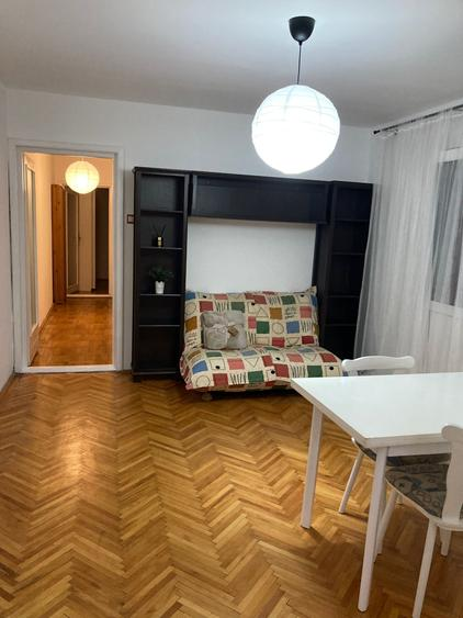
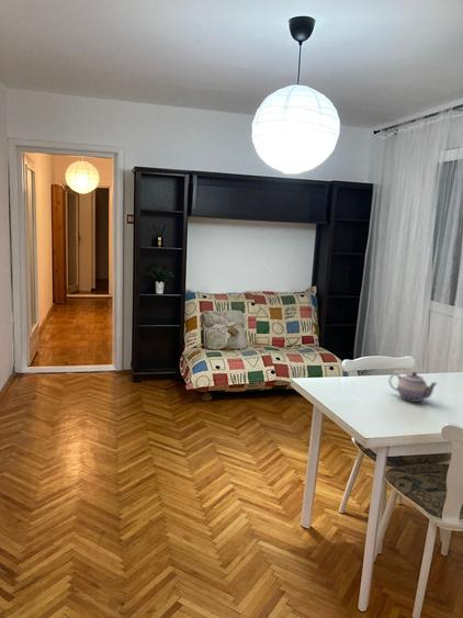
+ teapot (411, 384)
